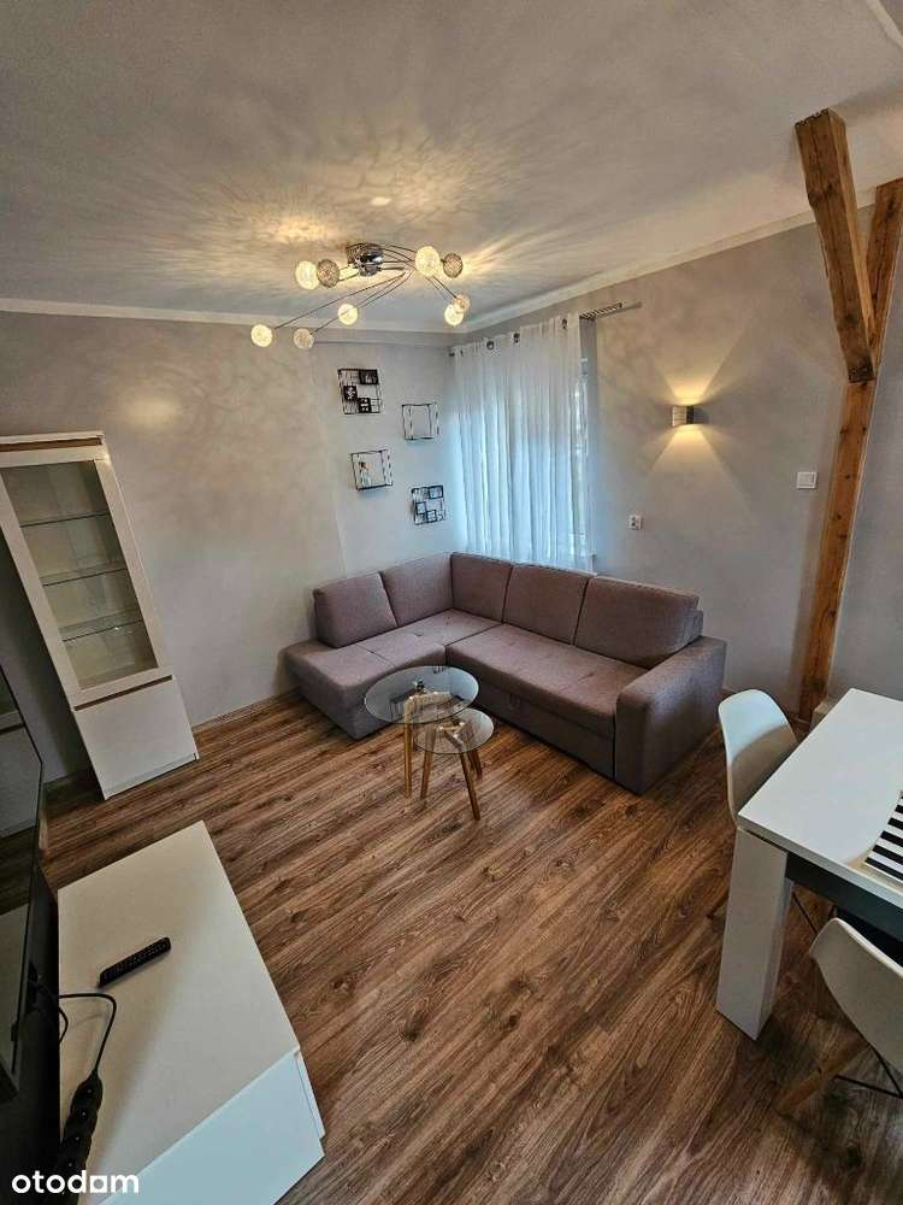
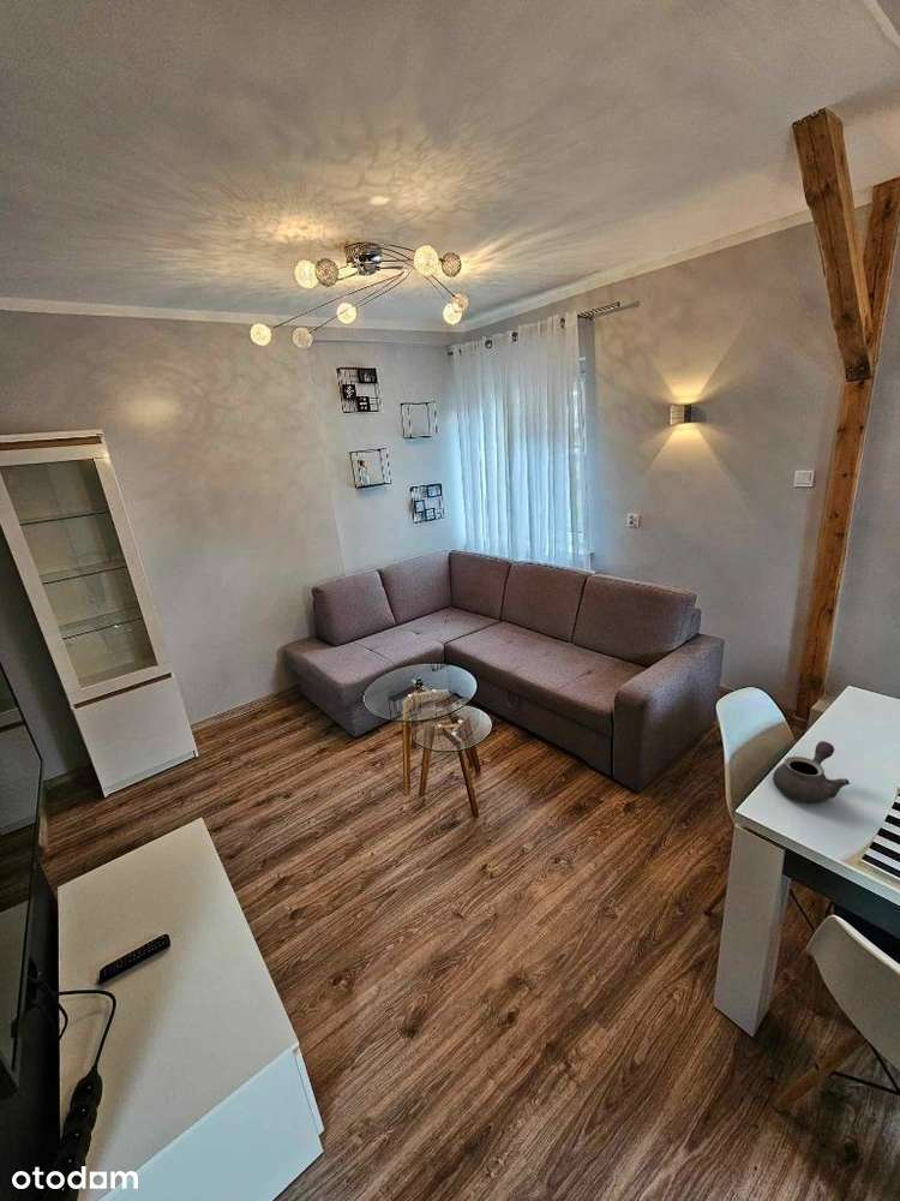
+ teapot (812, 770)
